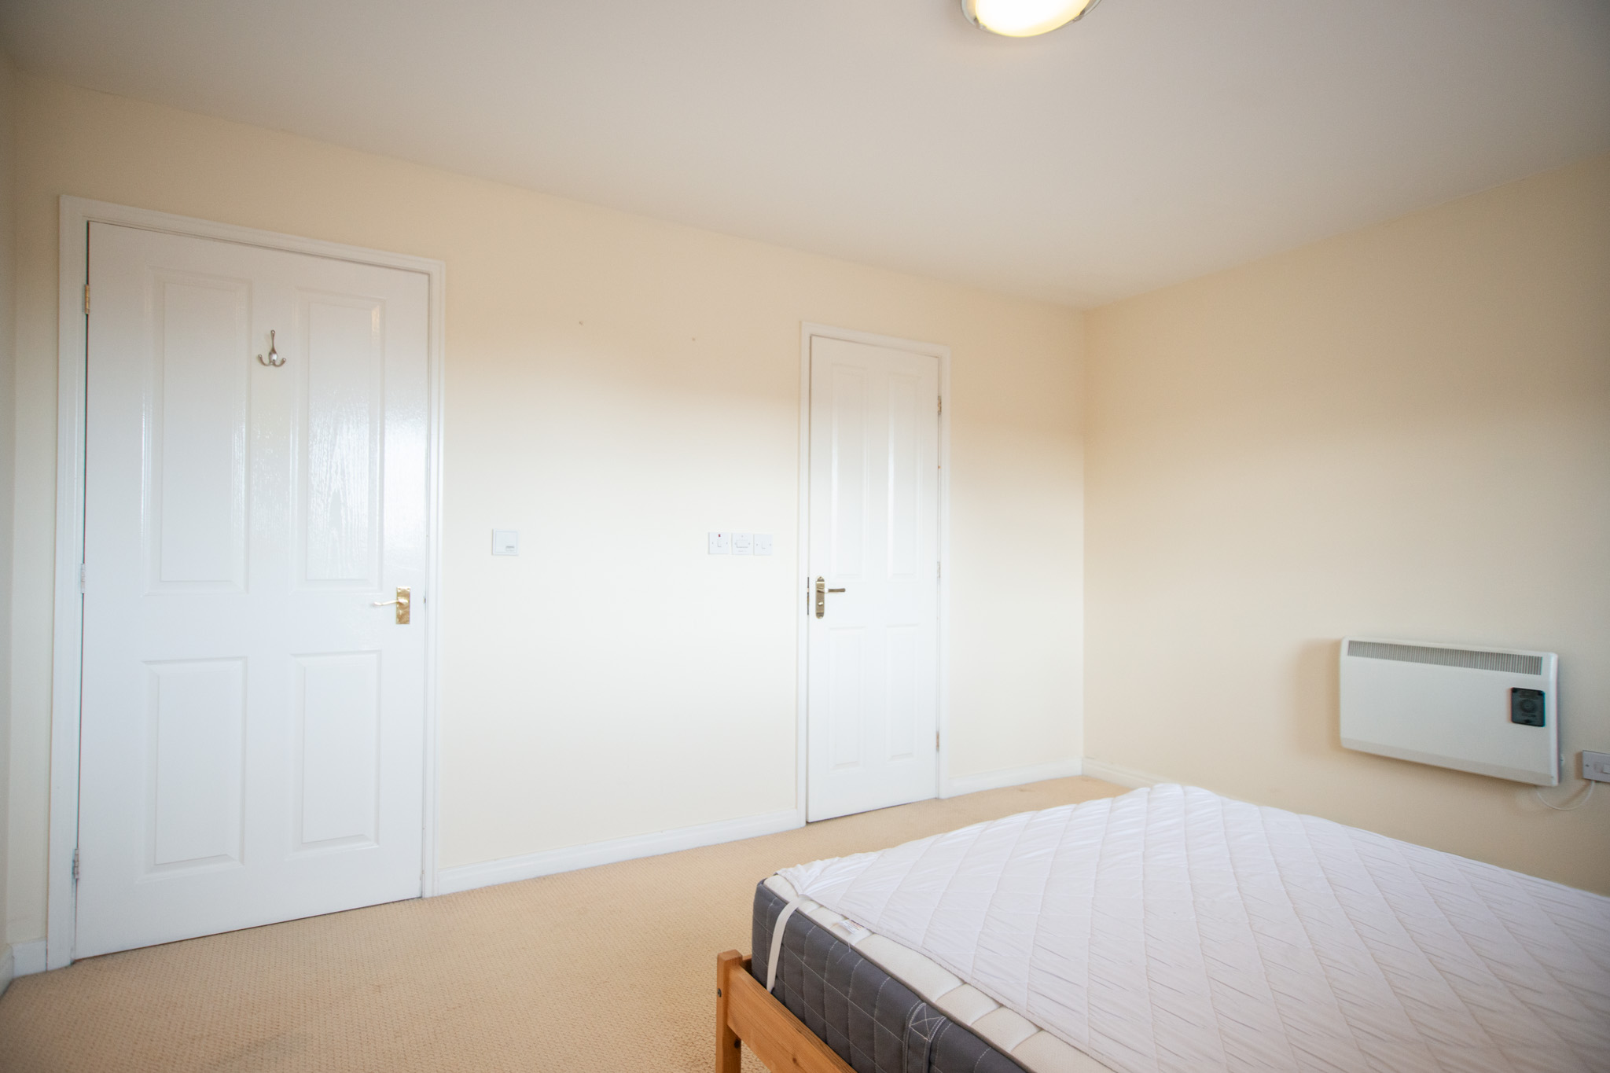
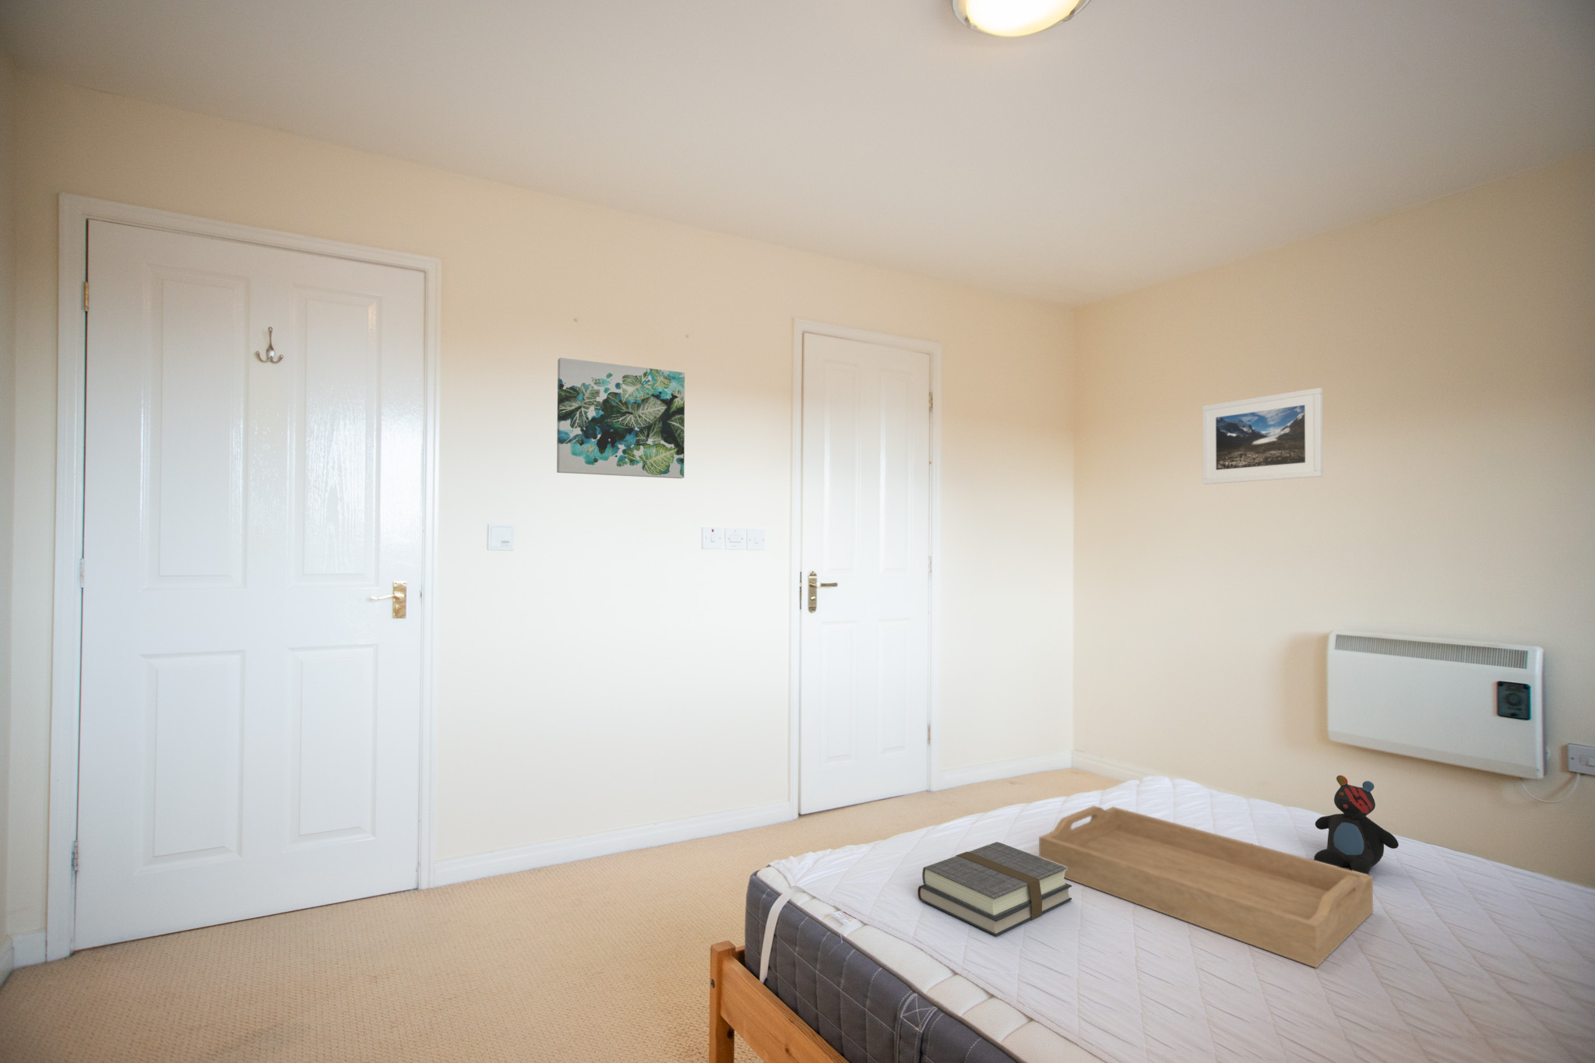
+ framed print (1258, 439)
+ teddy bear (1350, 823)
+ serving tray (1195, 867)
+ wall art (623, 420)
+ book (995, 883)
